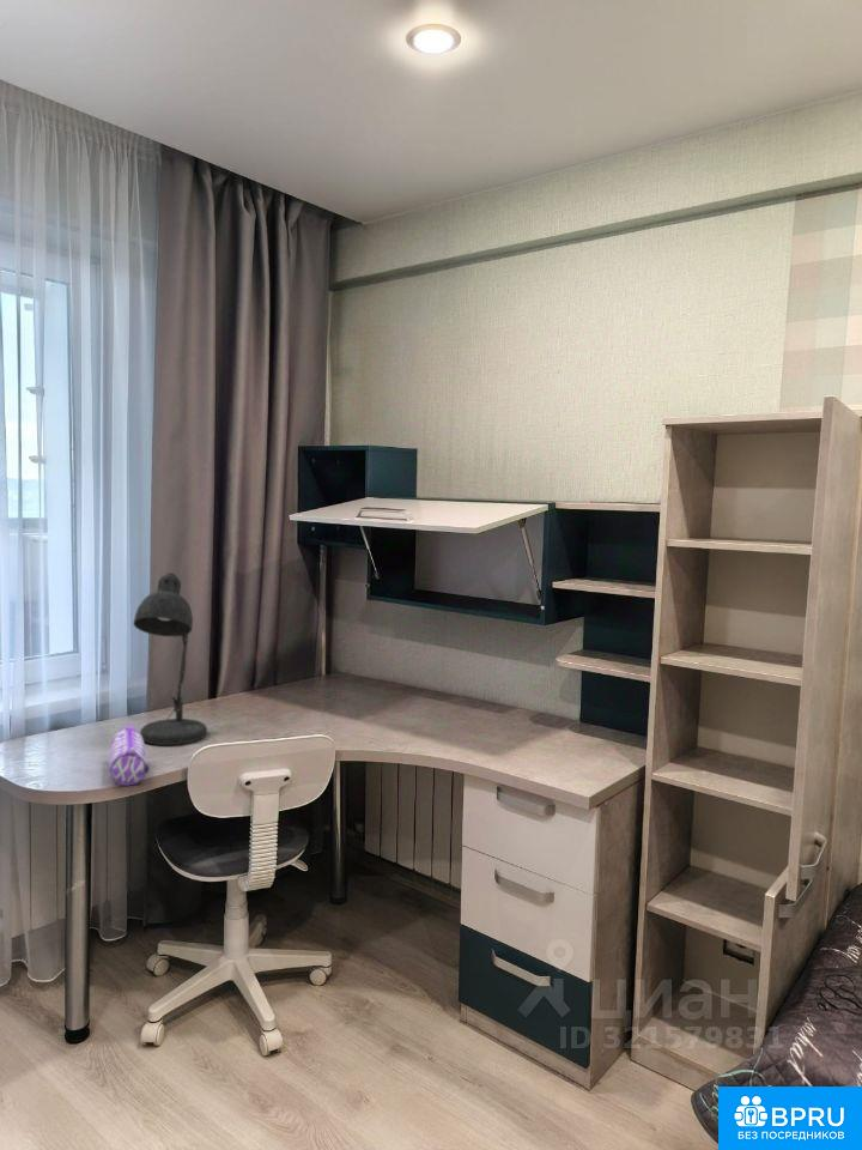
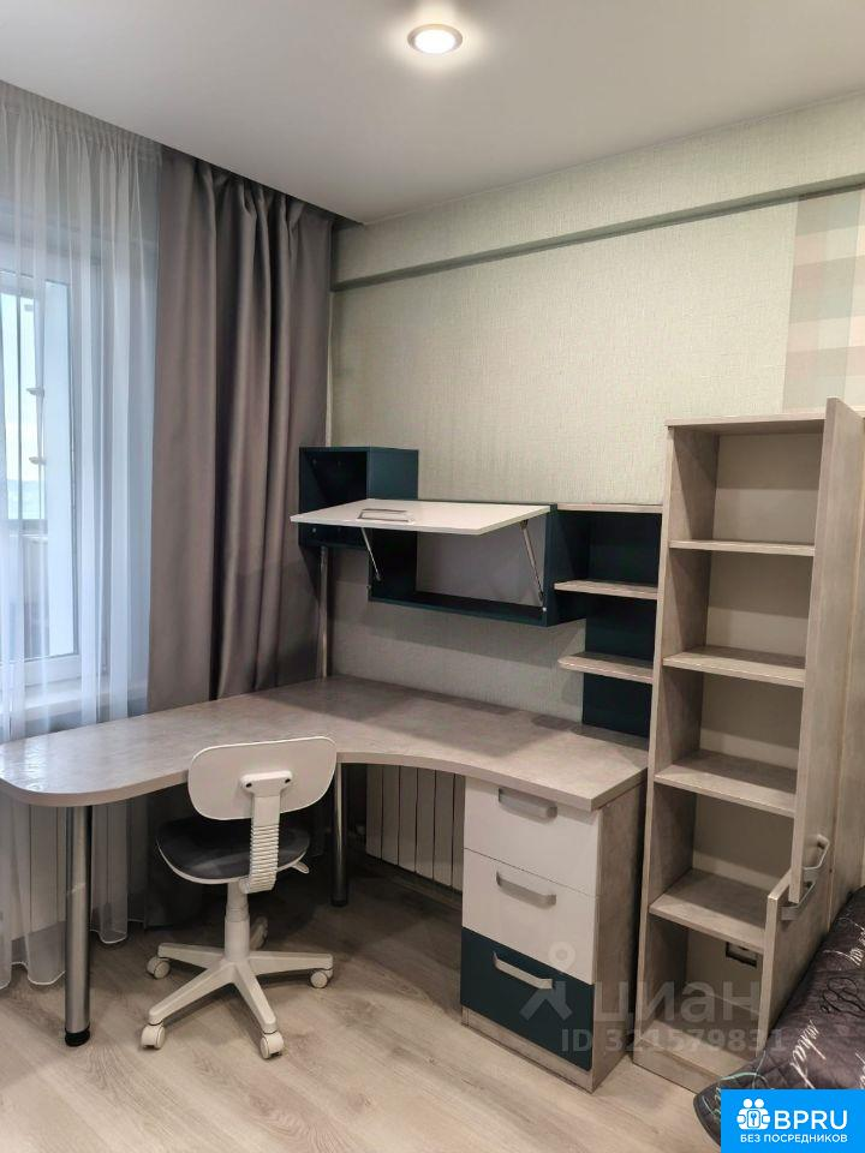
- desk lamp (182, 655)
- pencil case (127, 755)
